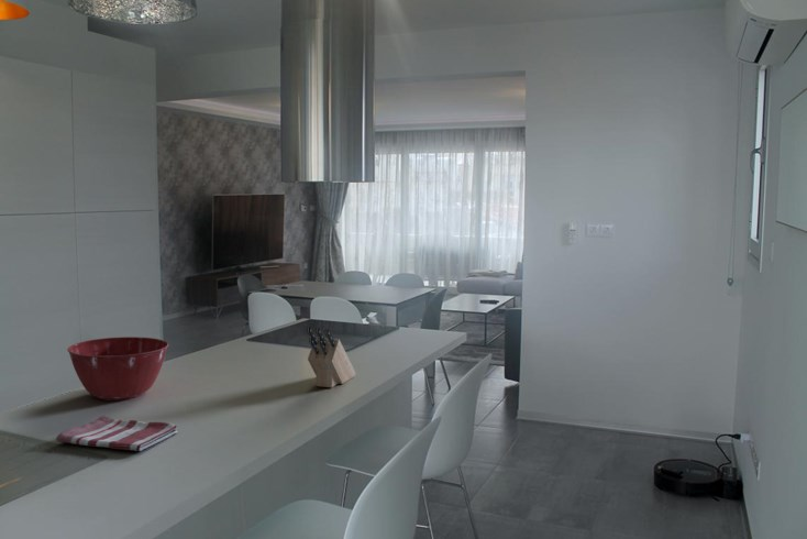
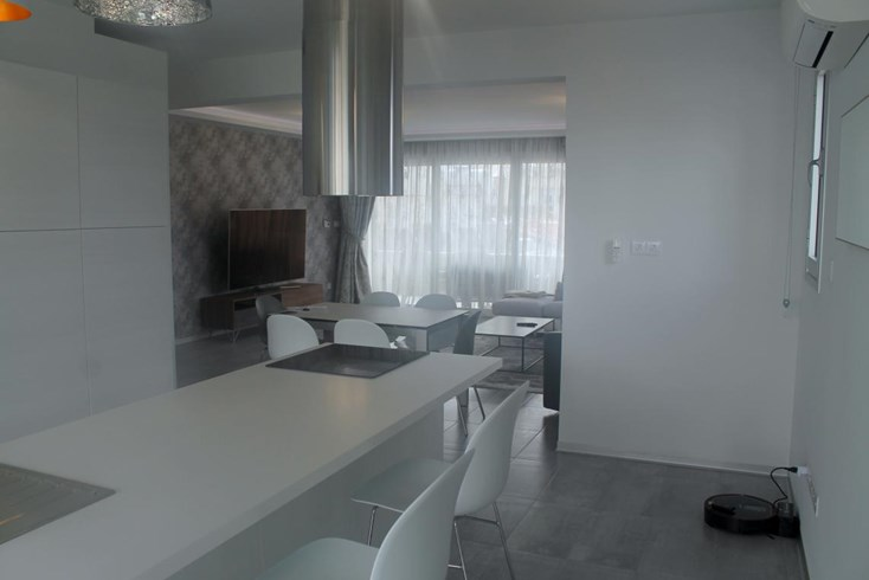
- mixing bowl (120, 370)
- knife block (330, 352)
- dish towel (119, 432)
